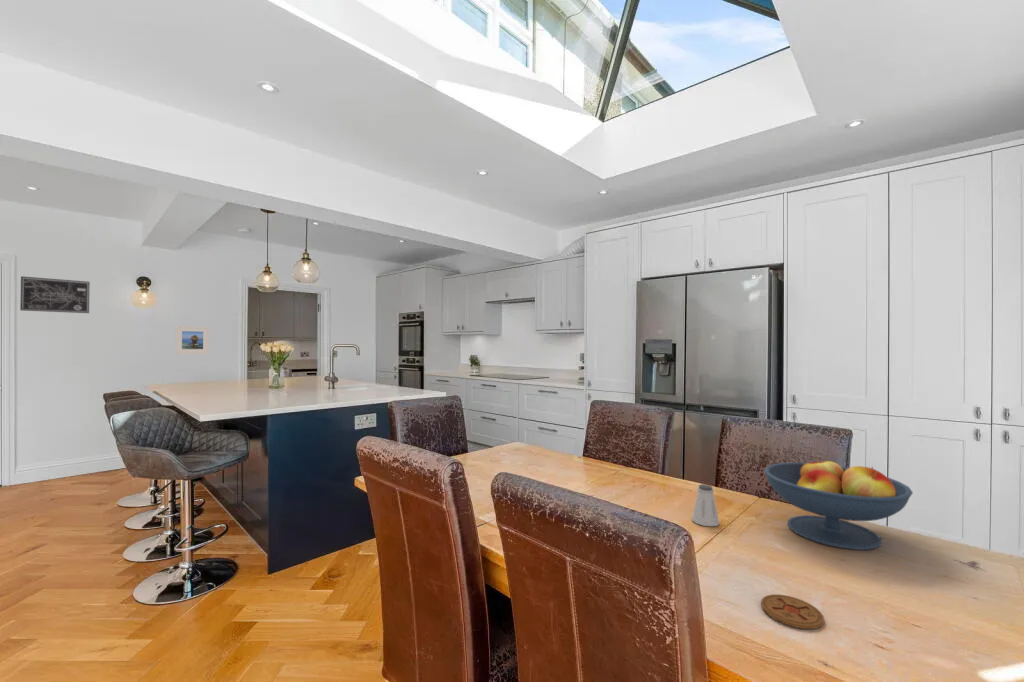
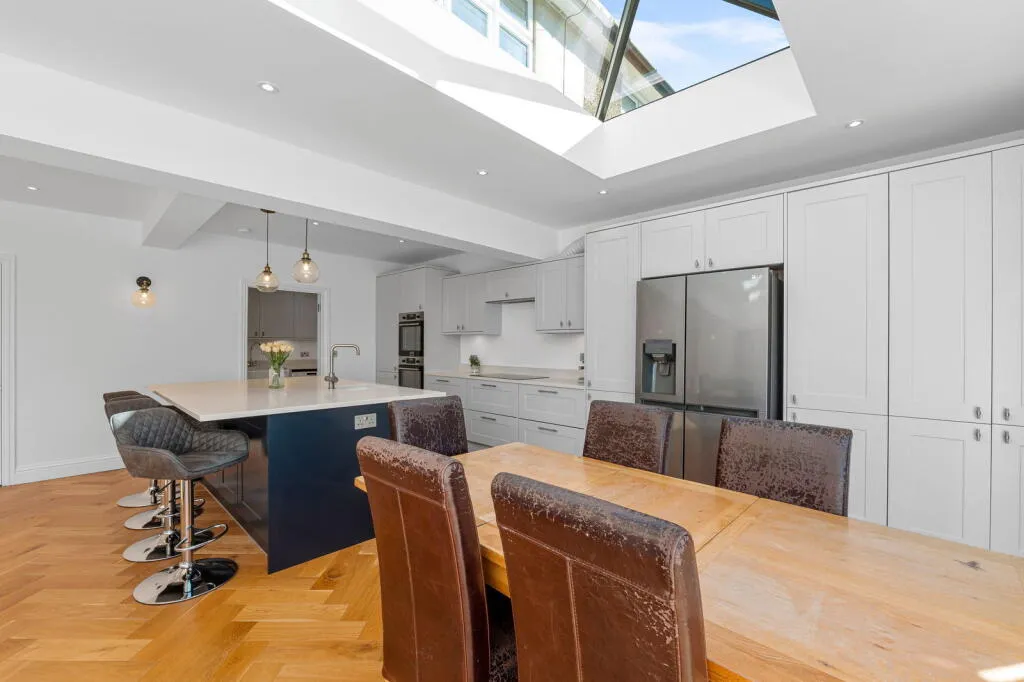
- coaster (791, 610)
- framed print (192, 340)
- fruit bowl (832, 495)
- saltshaker (705, 503)
- wall art (56, 295)
